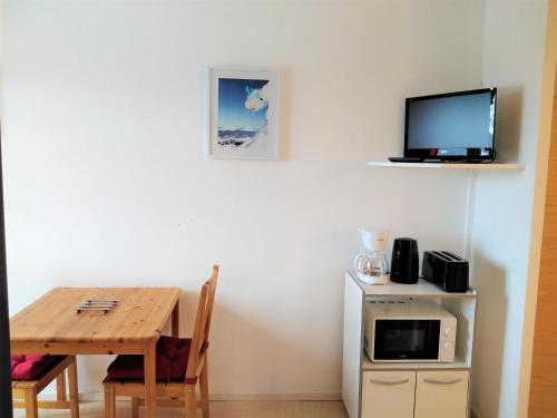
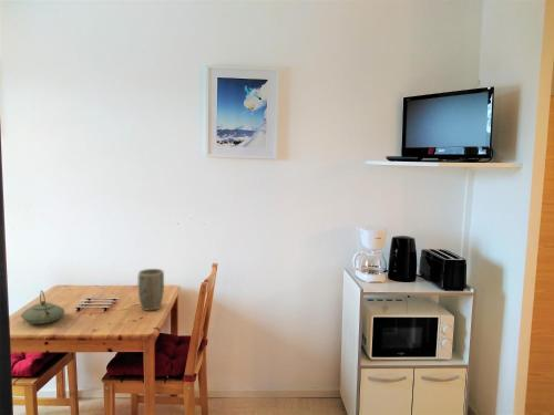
+ plant pot (151, 289)
+ teapot (43, 305)
